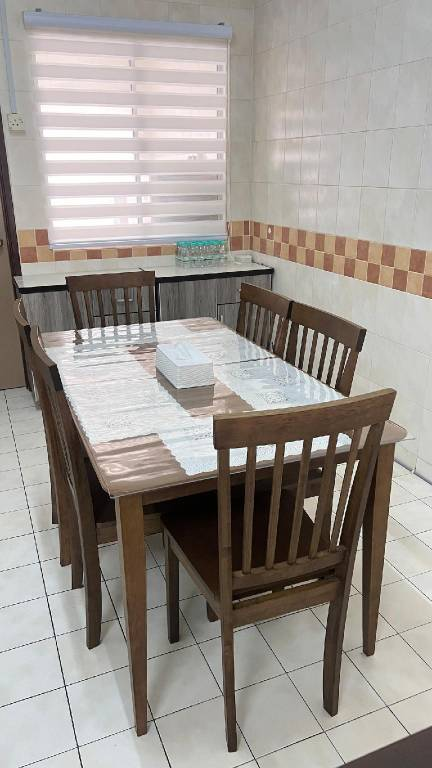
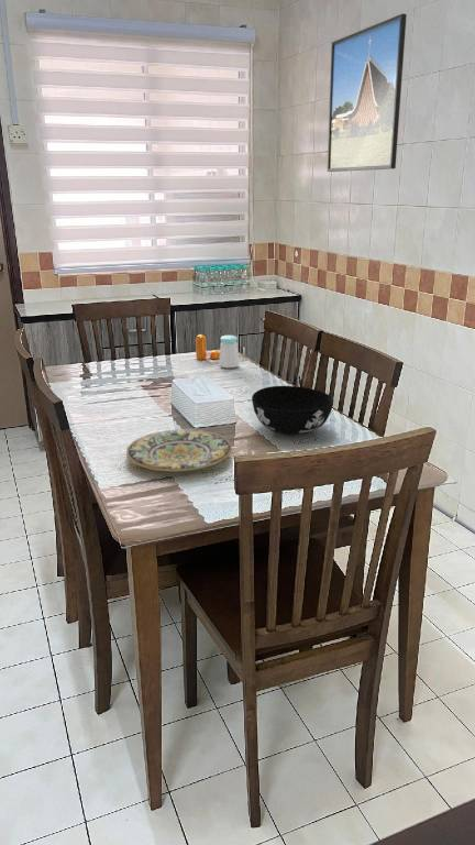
+ pepper shaker (206, 347)
+ bowl (291, 414)
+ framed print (362, 101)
+ salt shaker (229, 351)
+ plate (179, 453)
